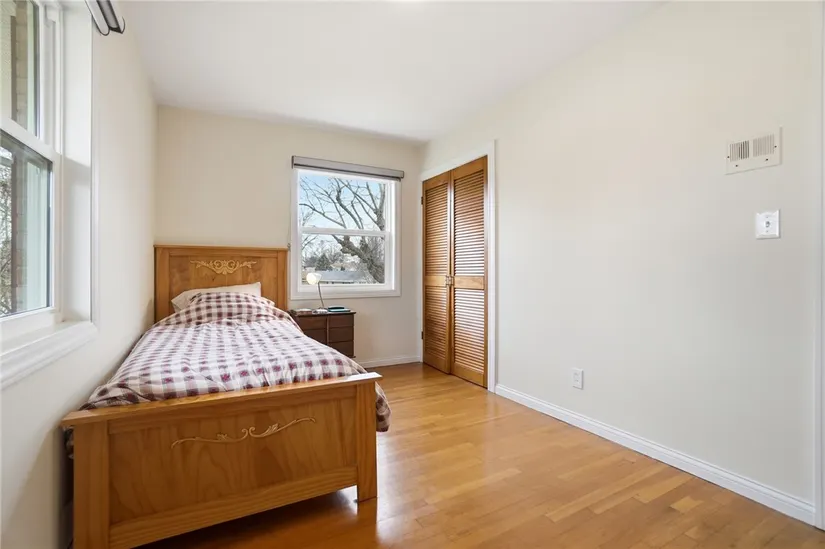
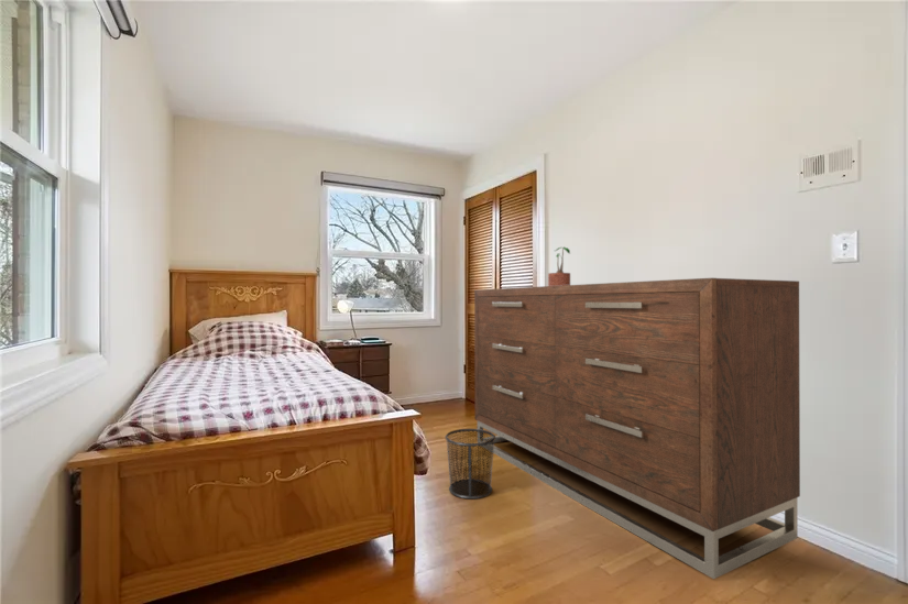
+ potted plant (561, 266)
+ dresser (594, 383)
+ waste bin (470, 462)
